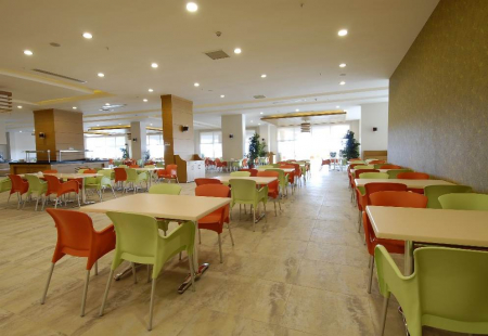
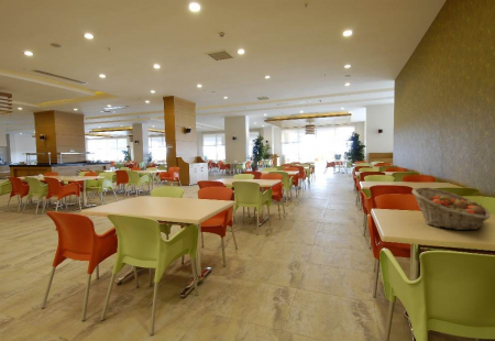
+ fruit basket (448, 207)
